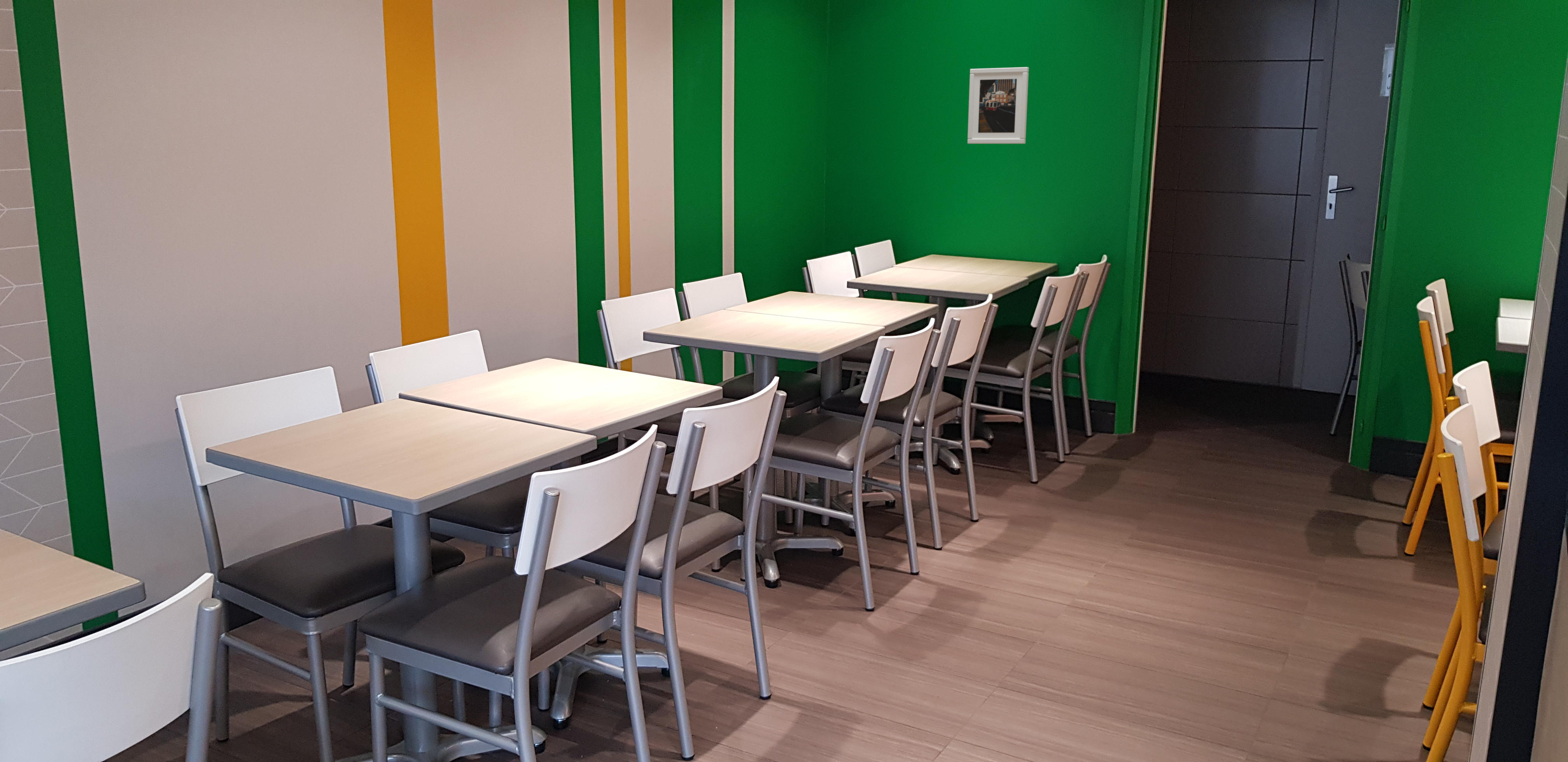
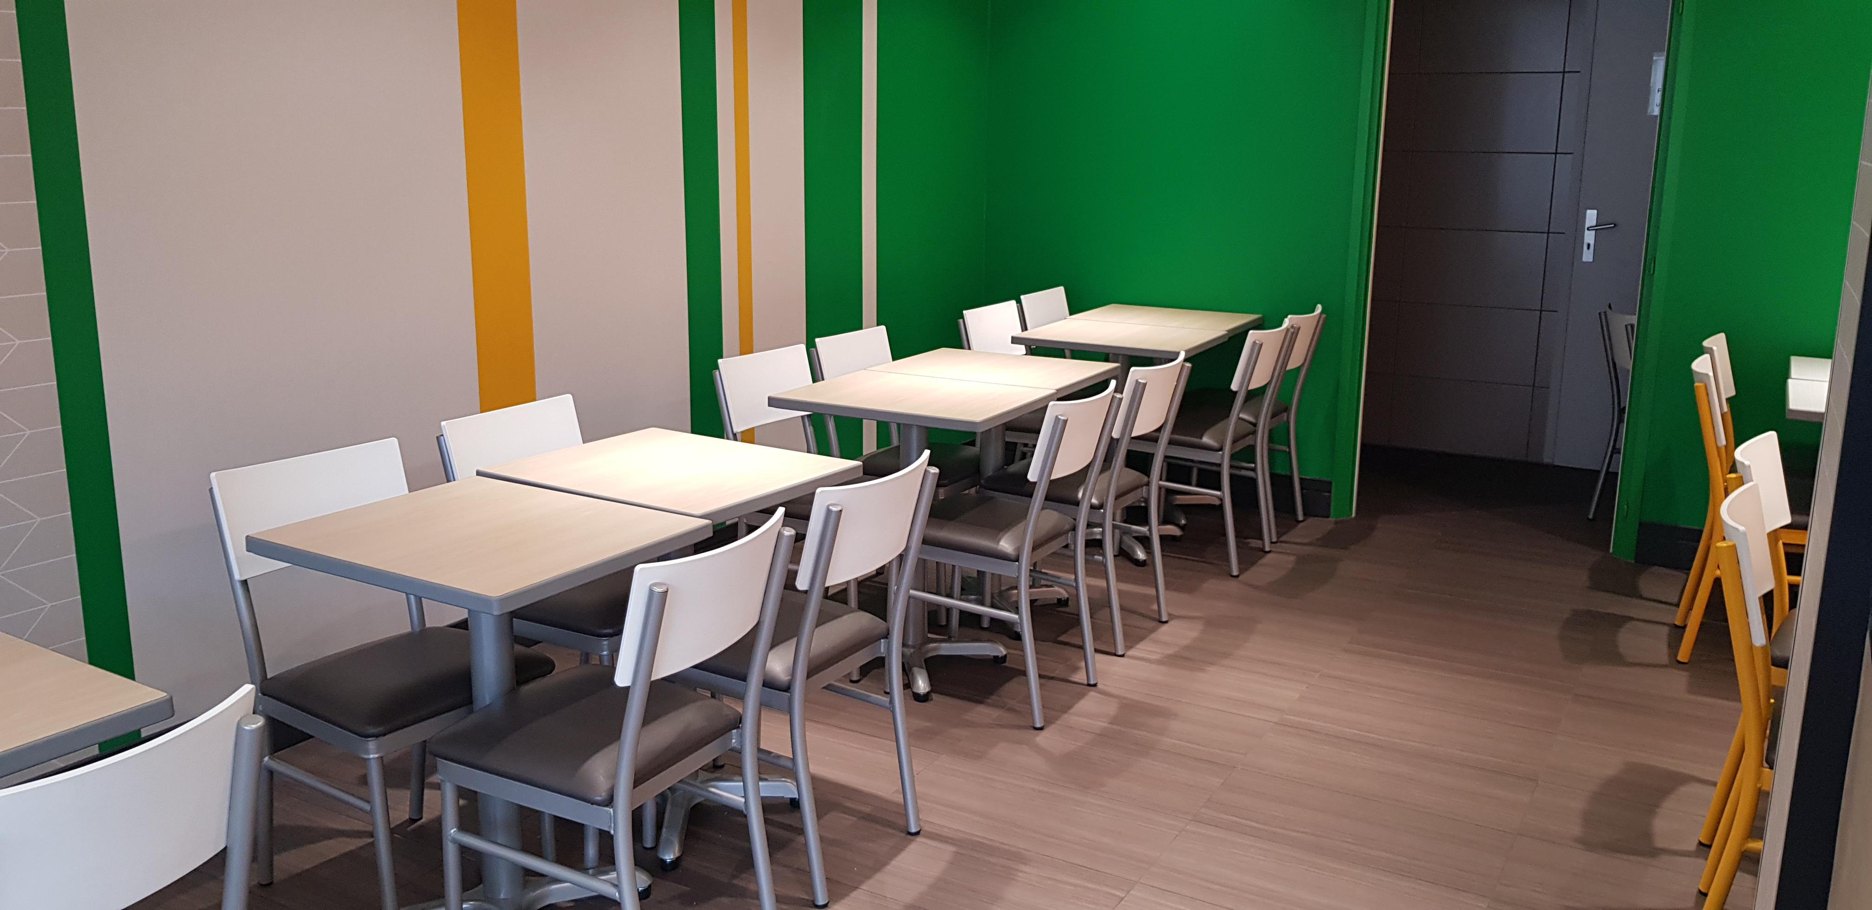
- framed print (998, 106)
